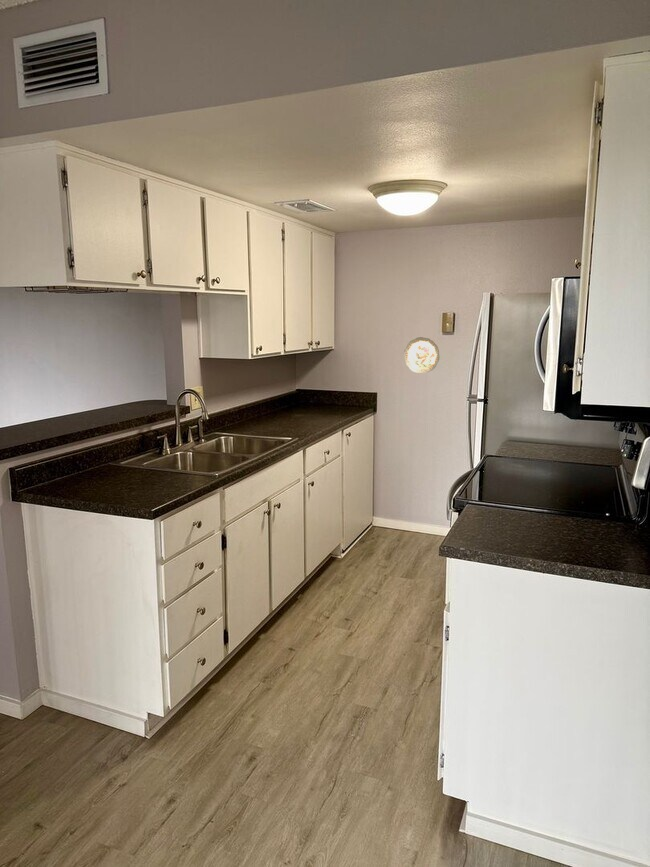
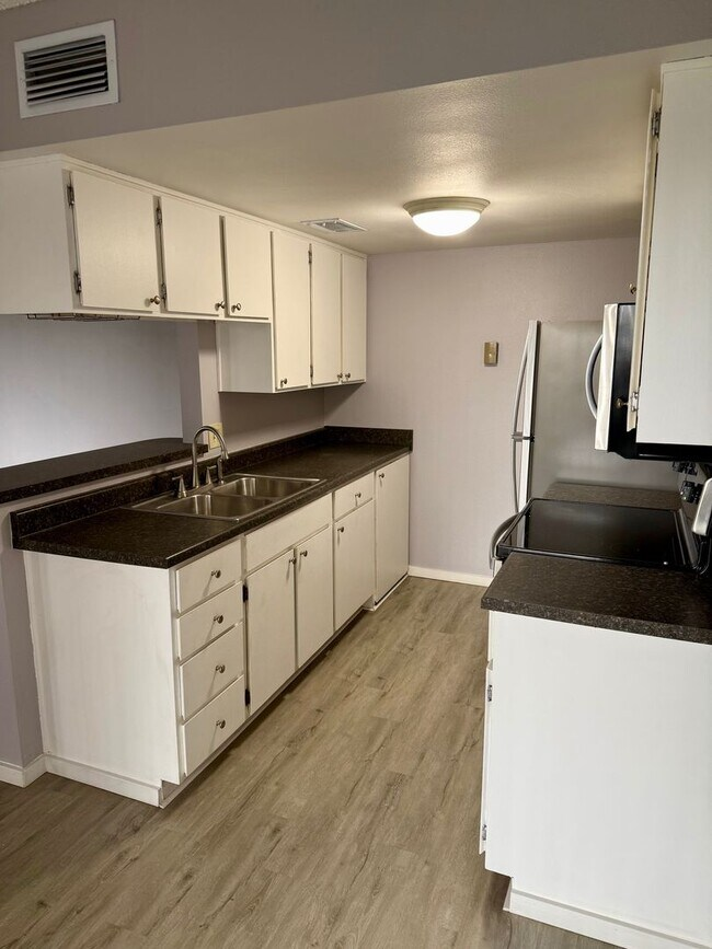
- decorative plate (421, 355)
